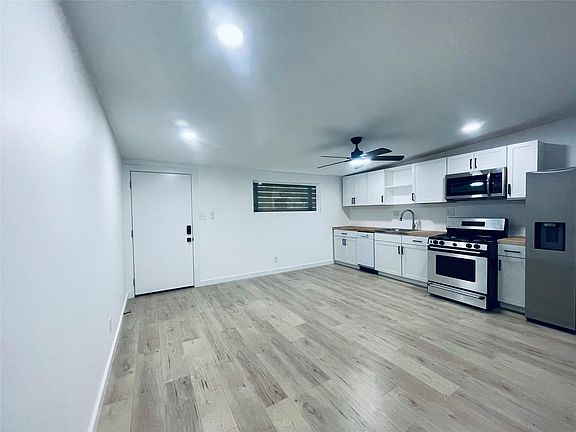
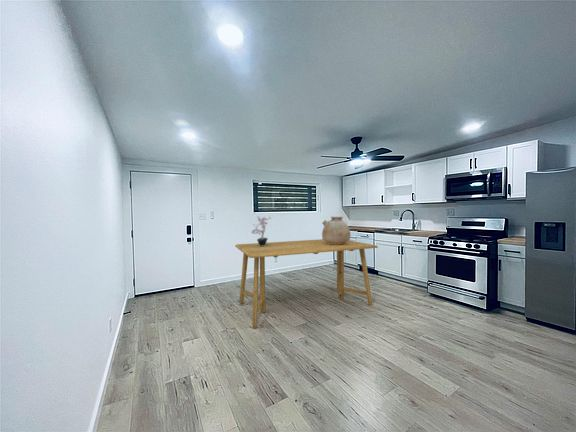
+ potted plant (260, 230)
+ dining table (304, 253)
+ ceramic pot (336, 229)
